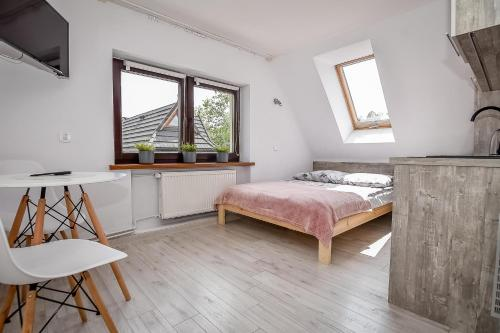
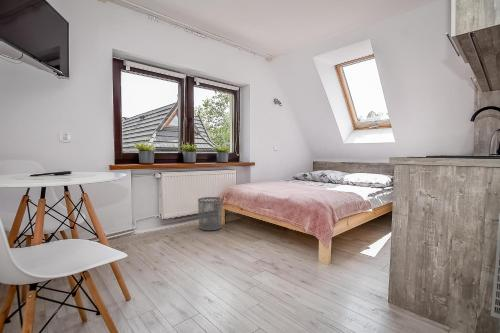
+ waste bin (210, 213)
